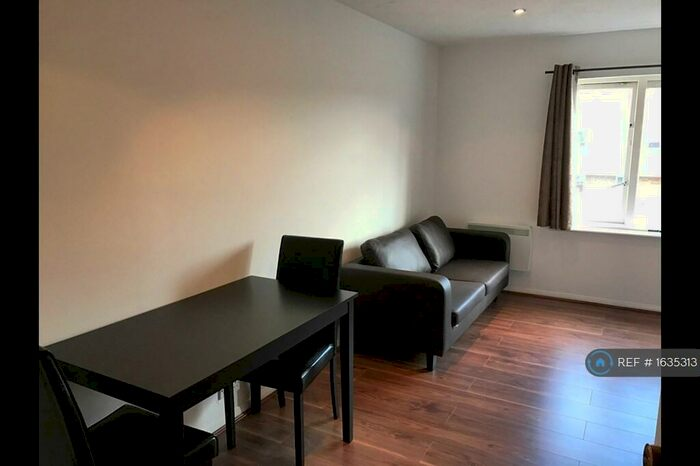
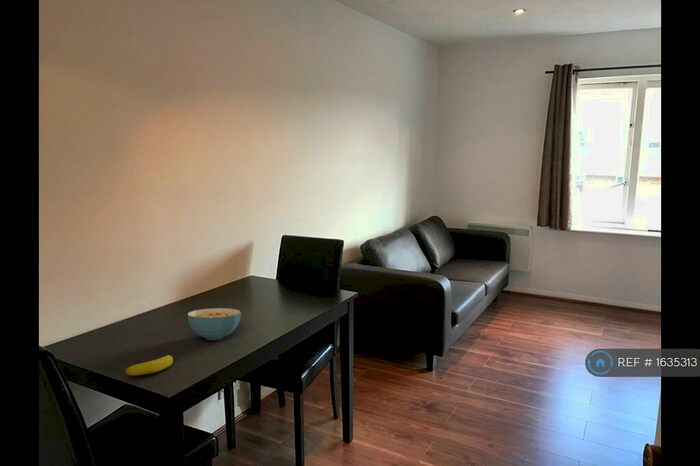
+ cereal bowl (214, 325)
+ banana (155, 363)
